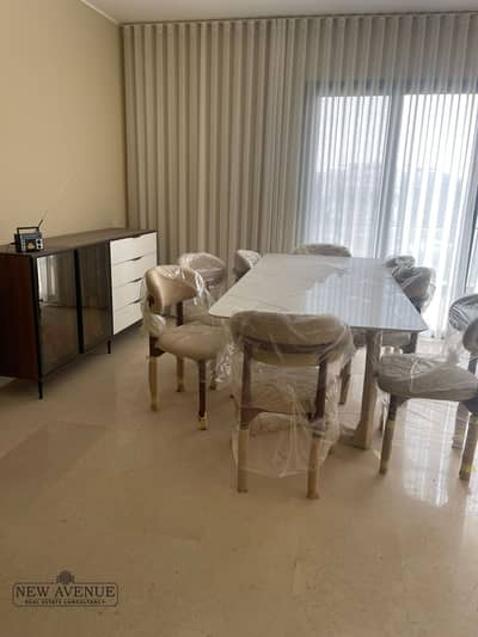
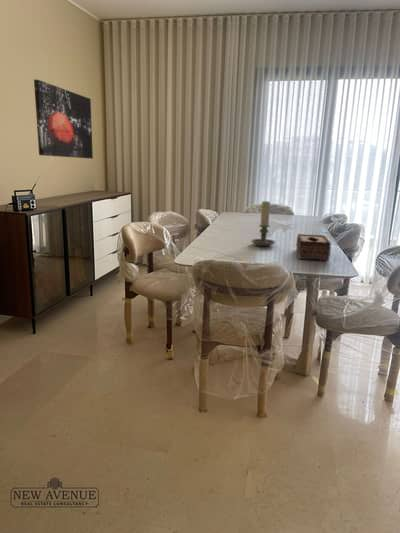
+ candle holder (265, 222)
+ wall art (67, 124)
+ tissue box (312, 246)
